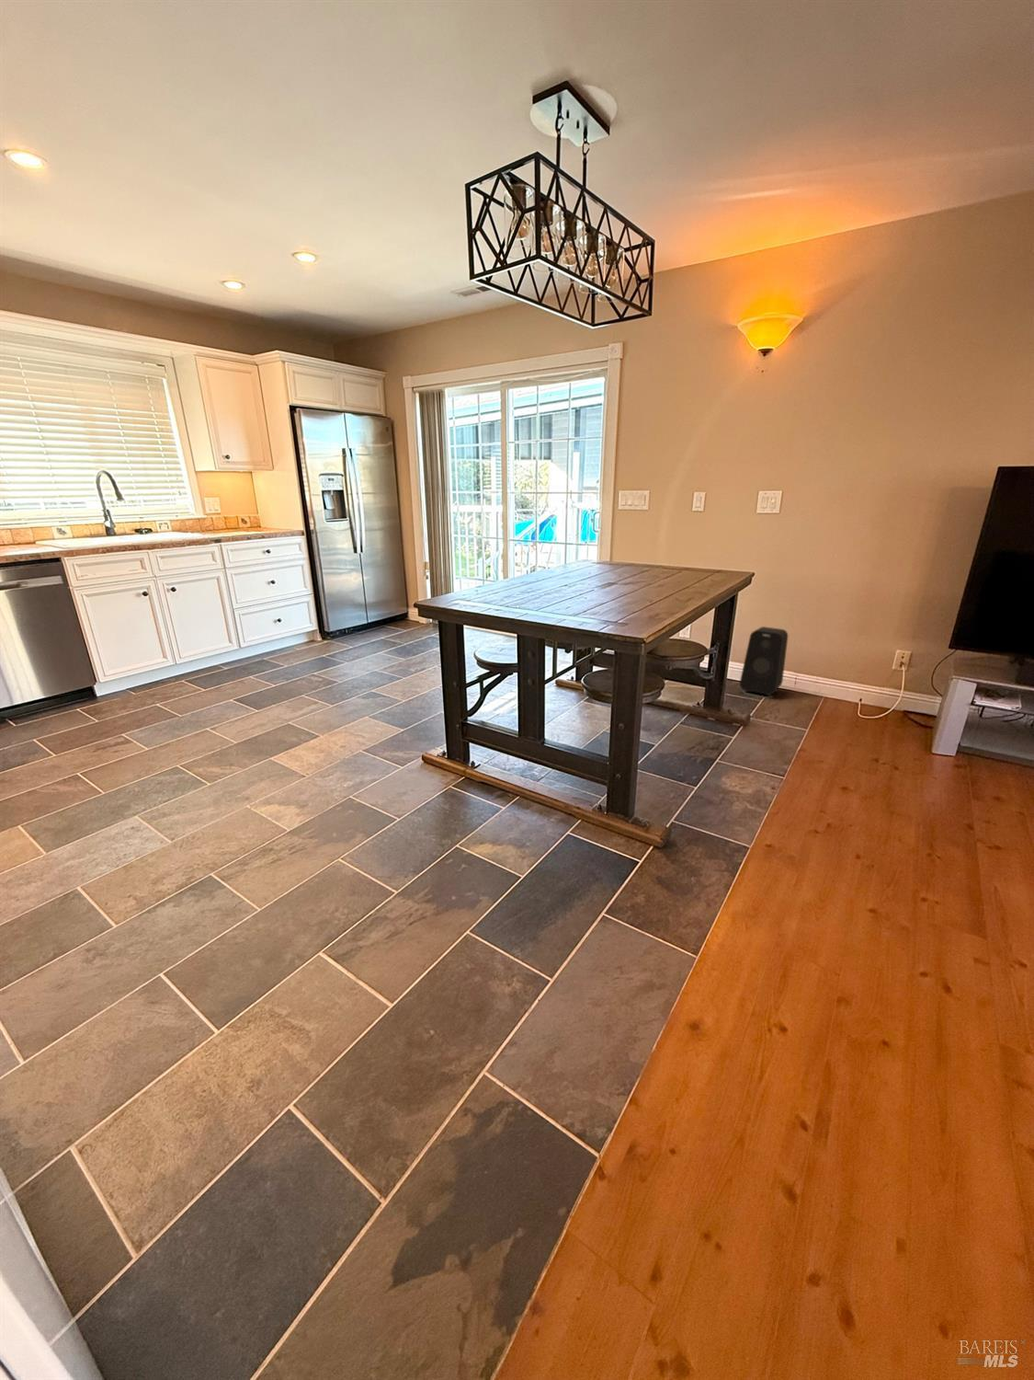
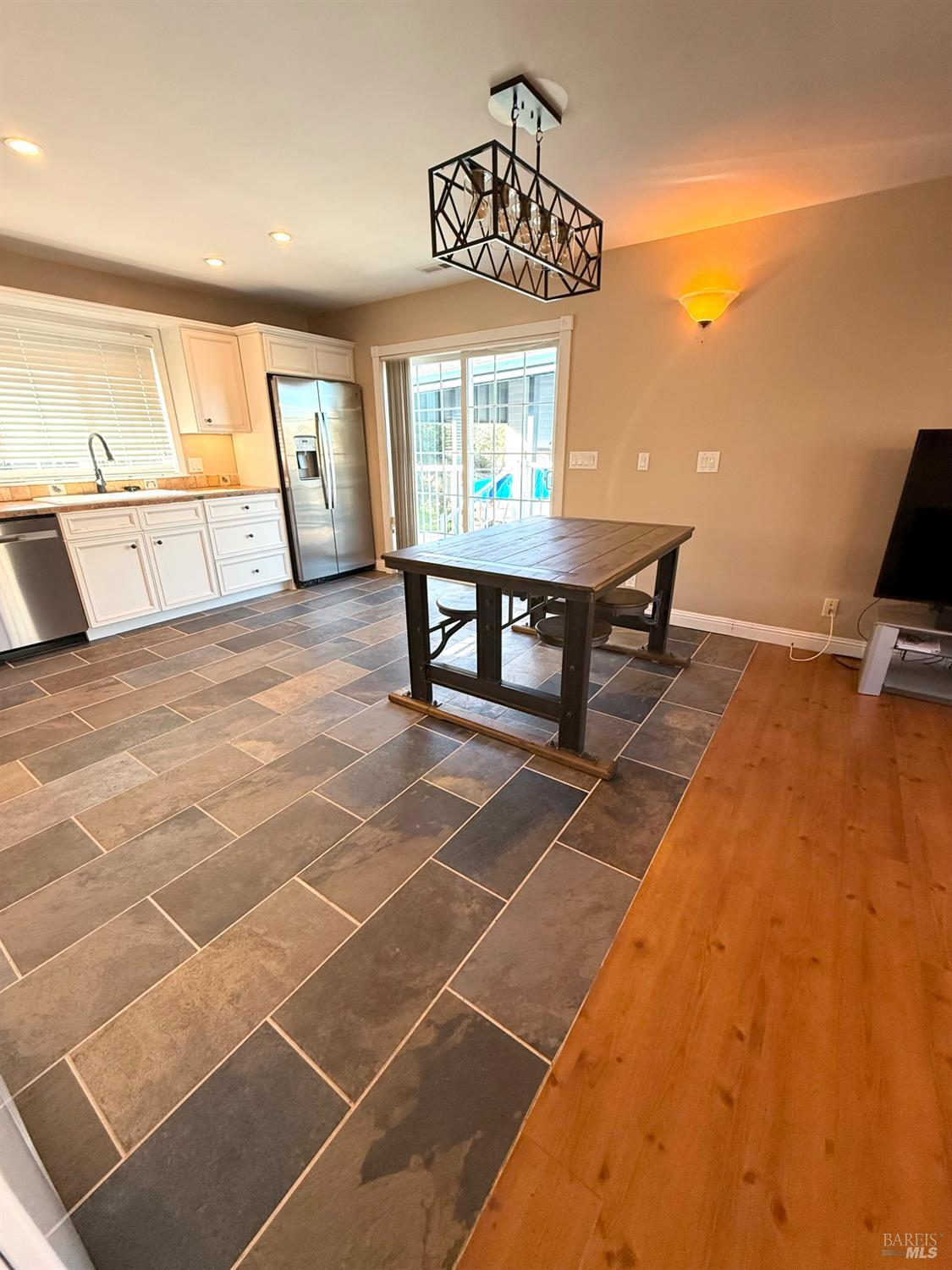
- speaker (764, 661)
